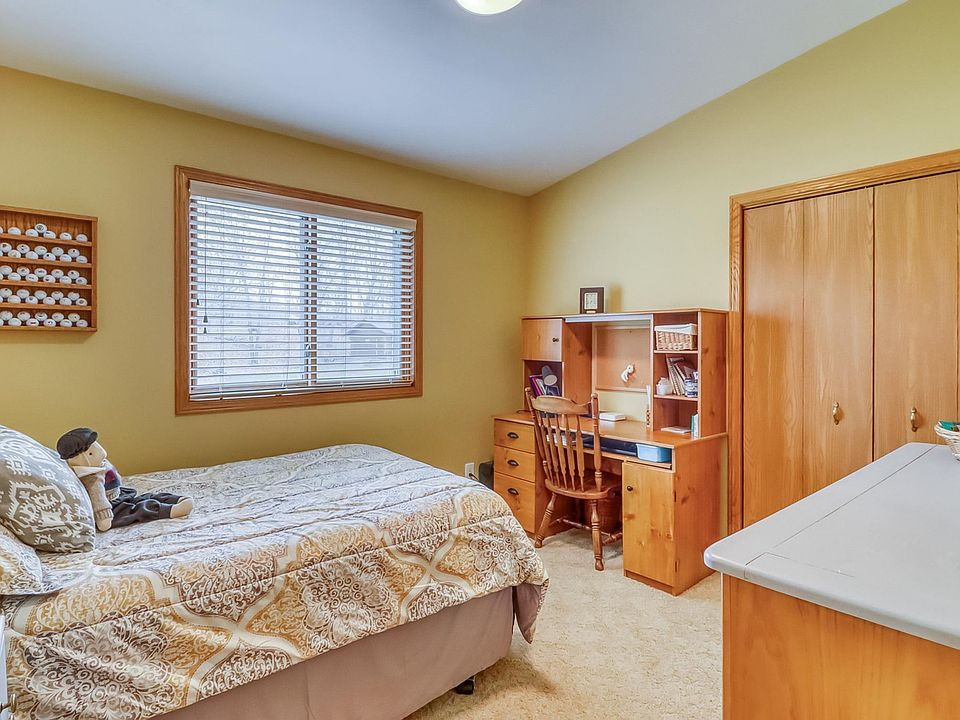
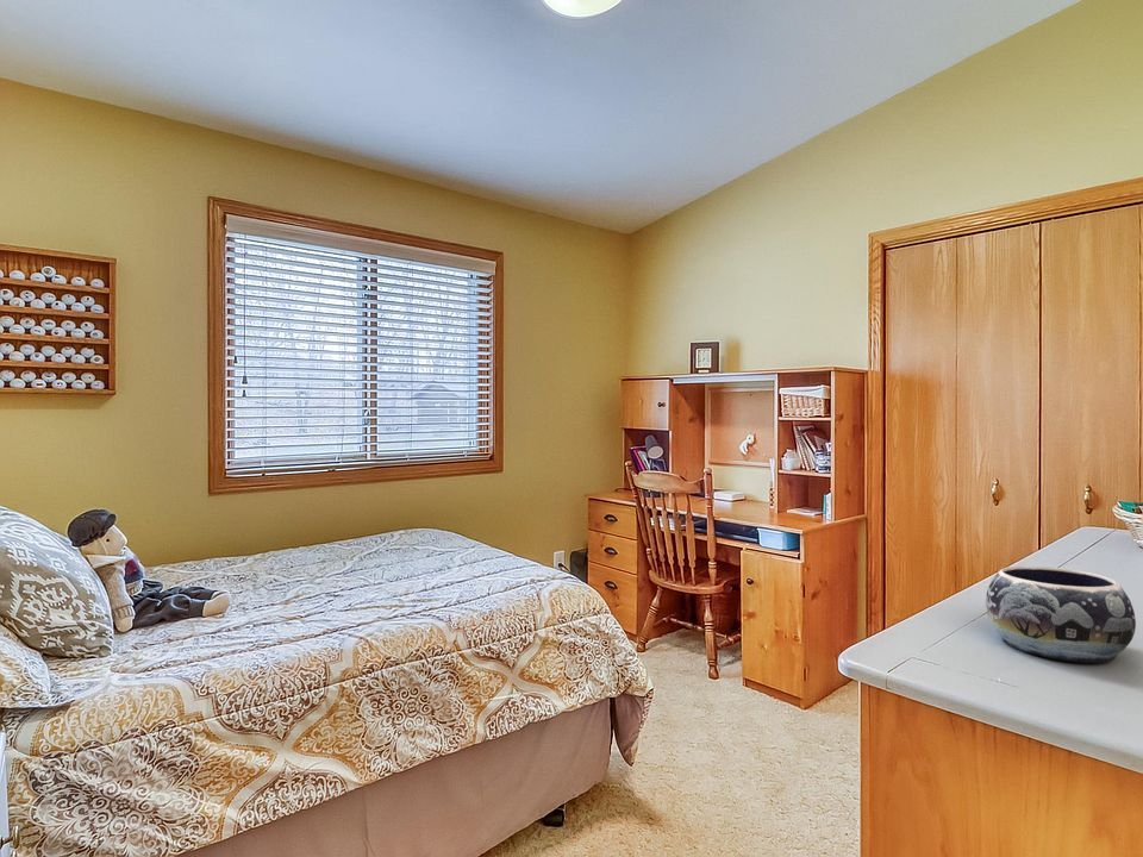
+ decorative bowl (1056, 611)
